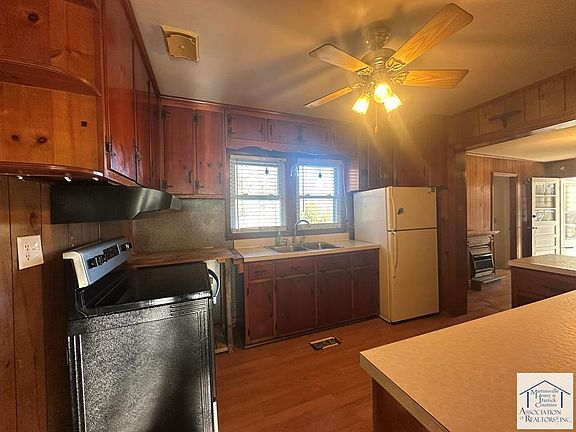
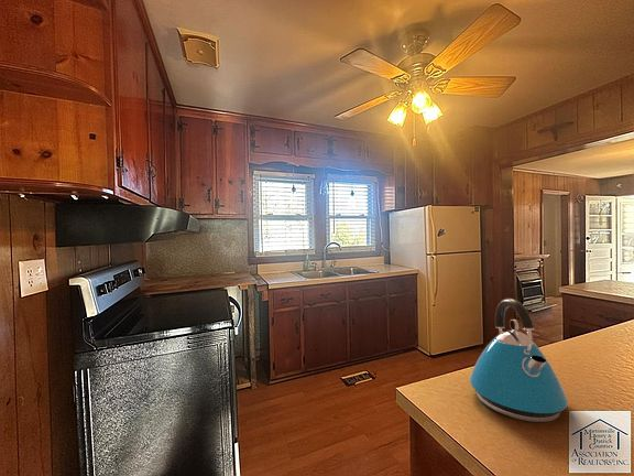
+ kettle (512, 348)
